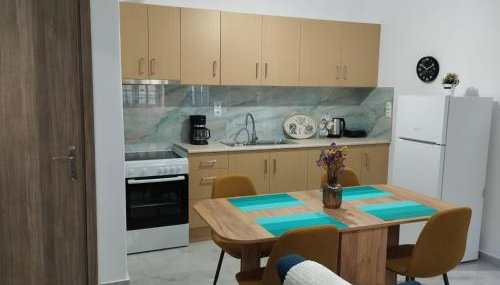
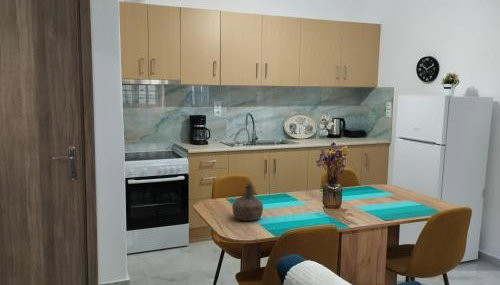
+ bottle (247, 200)
